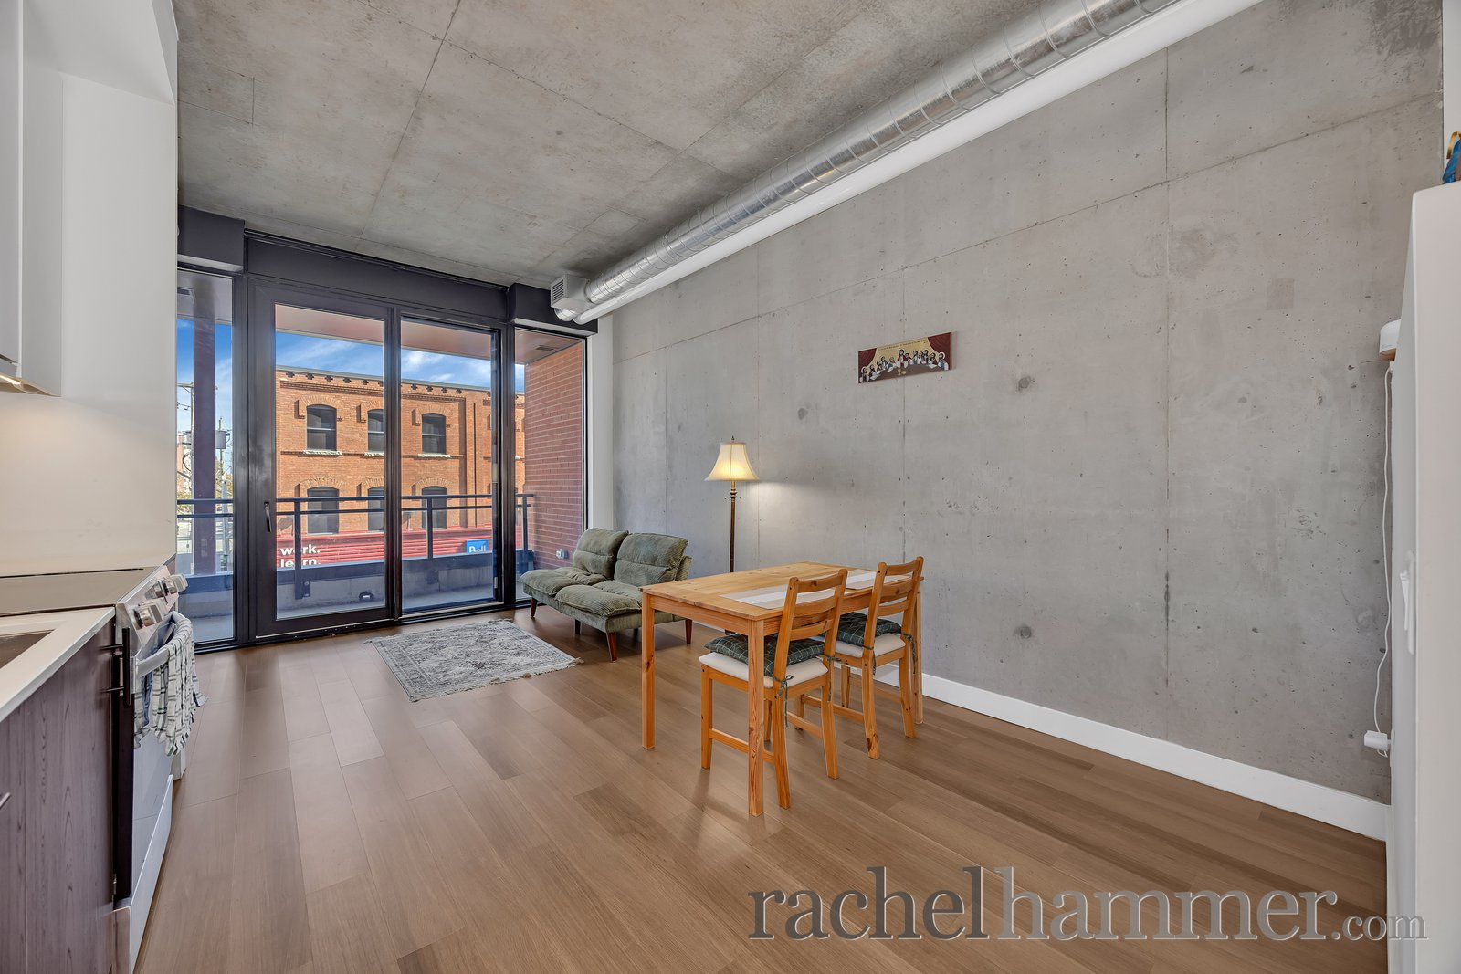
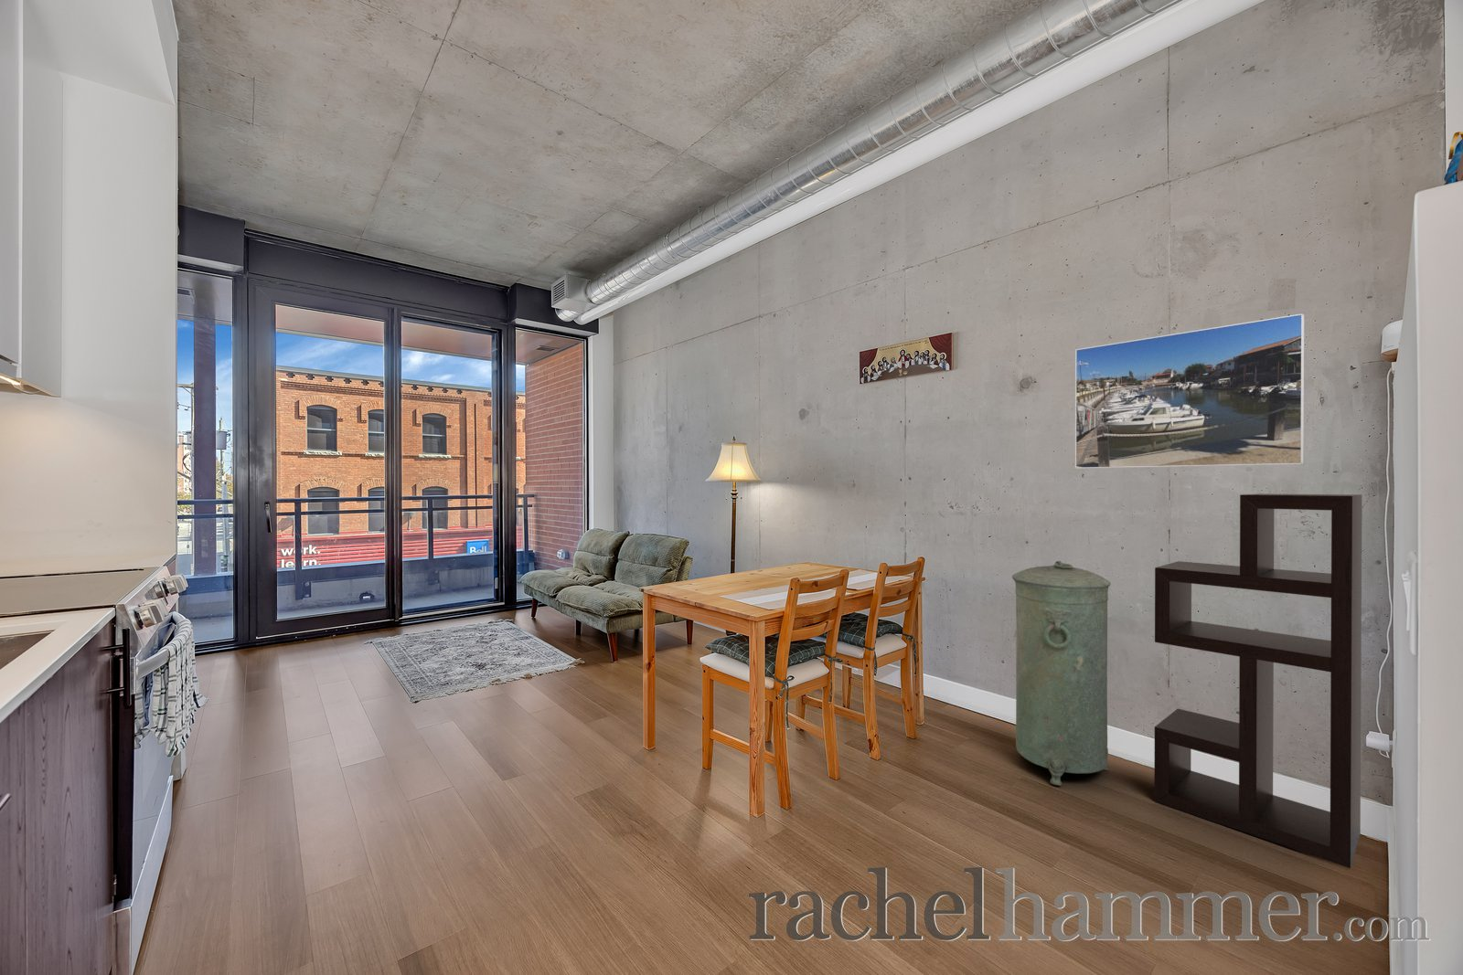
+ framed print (1176, 400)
+ shelving unit (1253, 655)
+ trash can (1059, 664)
